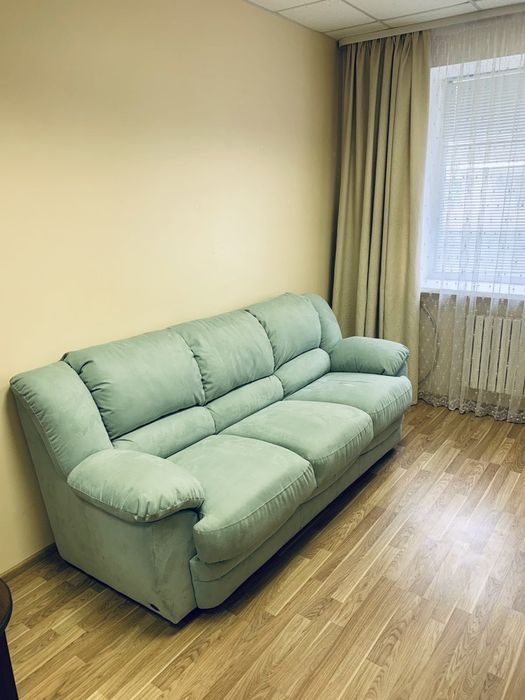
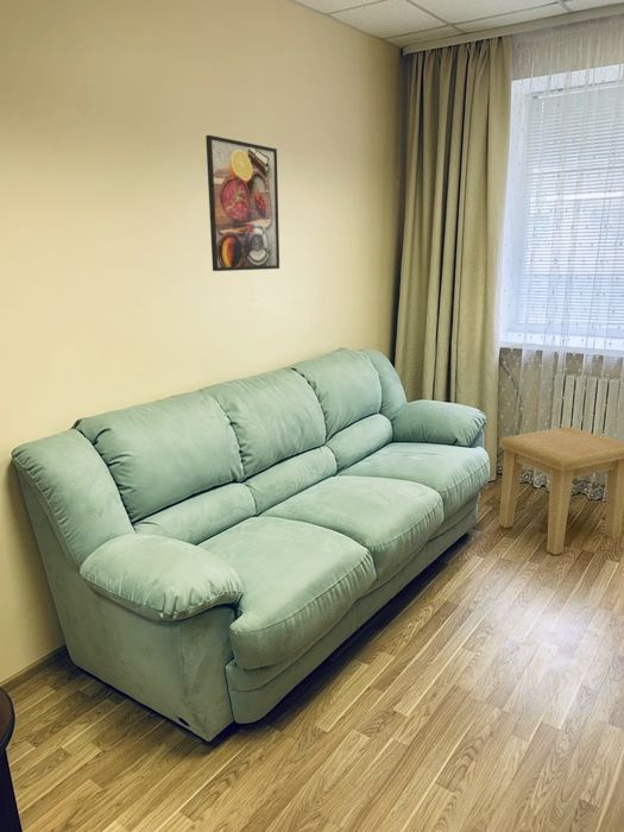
+ side table (562, 486)
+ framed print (245, 207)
